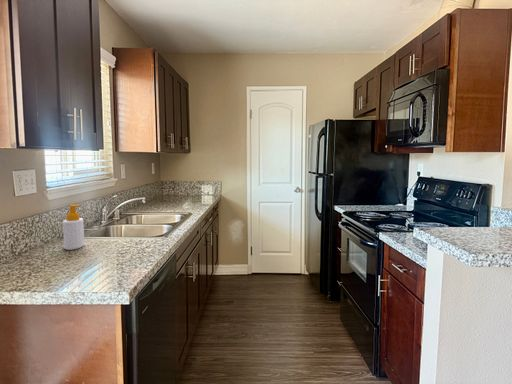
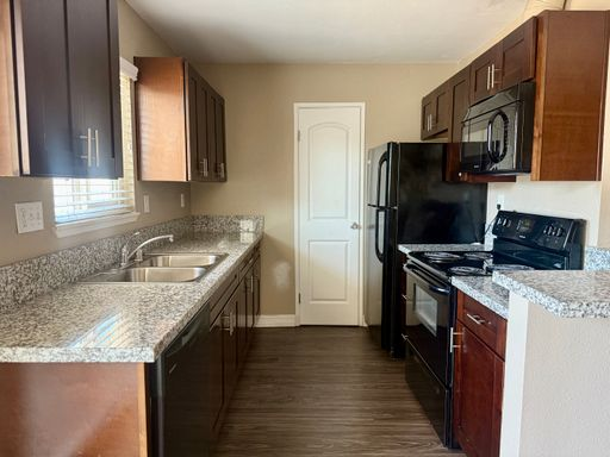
- soap bottle (73, 226)
